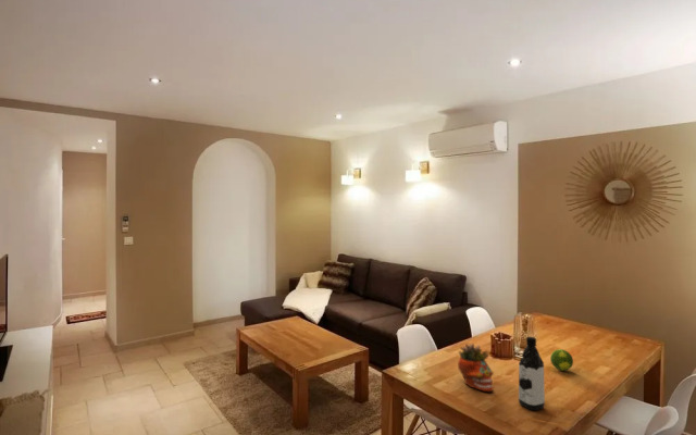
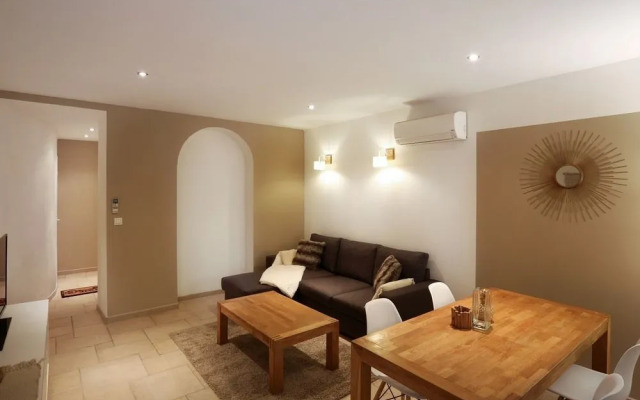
- water bottle (531, 371)
- fruit (561, 359)
- succulent planter (476, 364)
